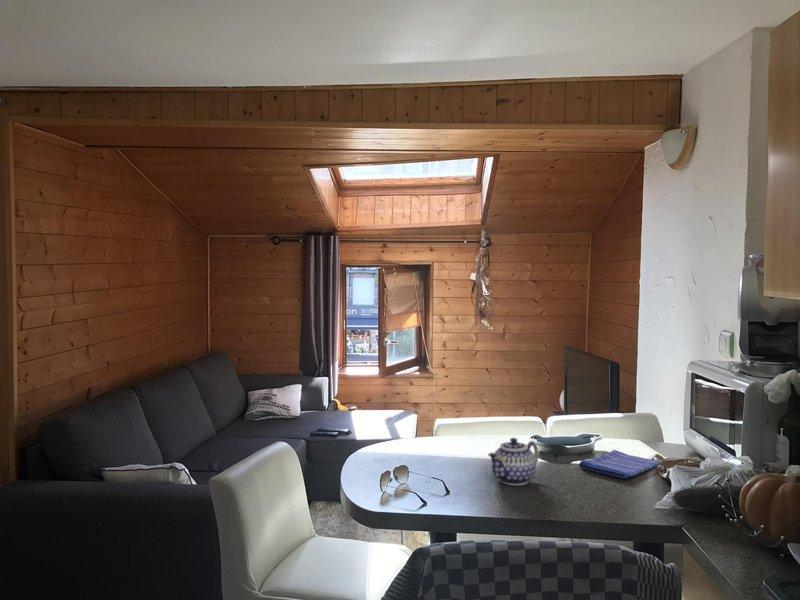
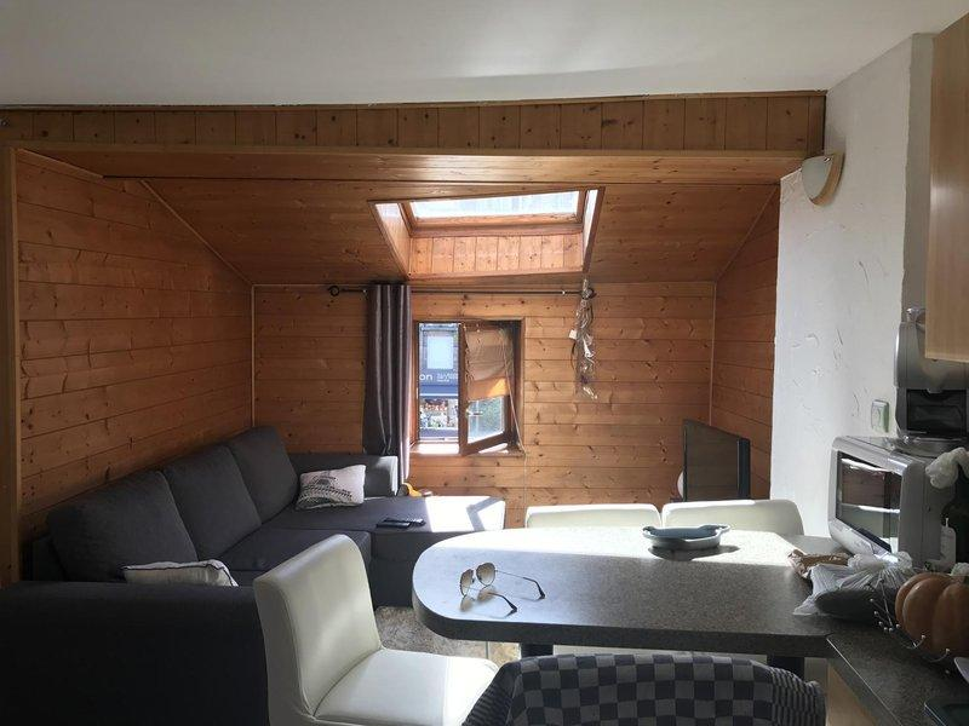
- teapot (513, 459)
- dish towel (619, 462)
